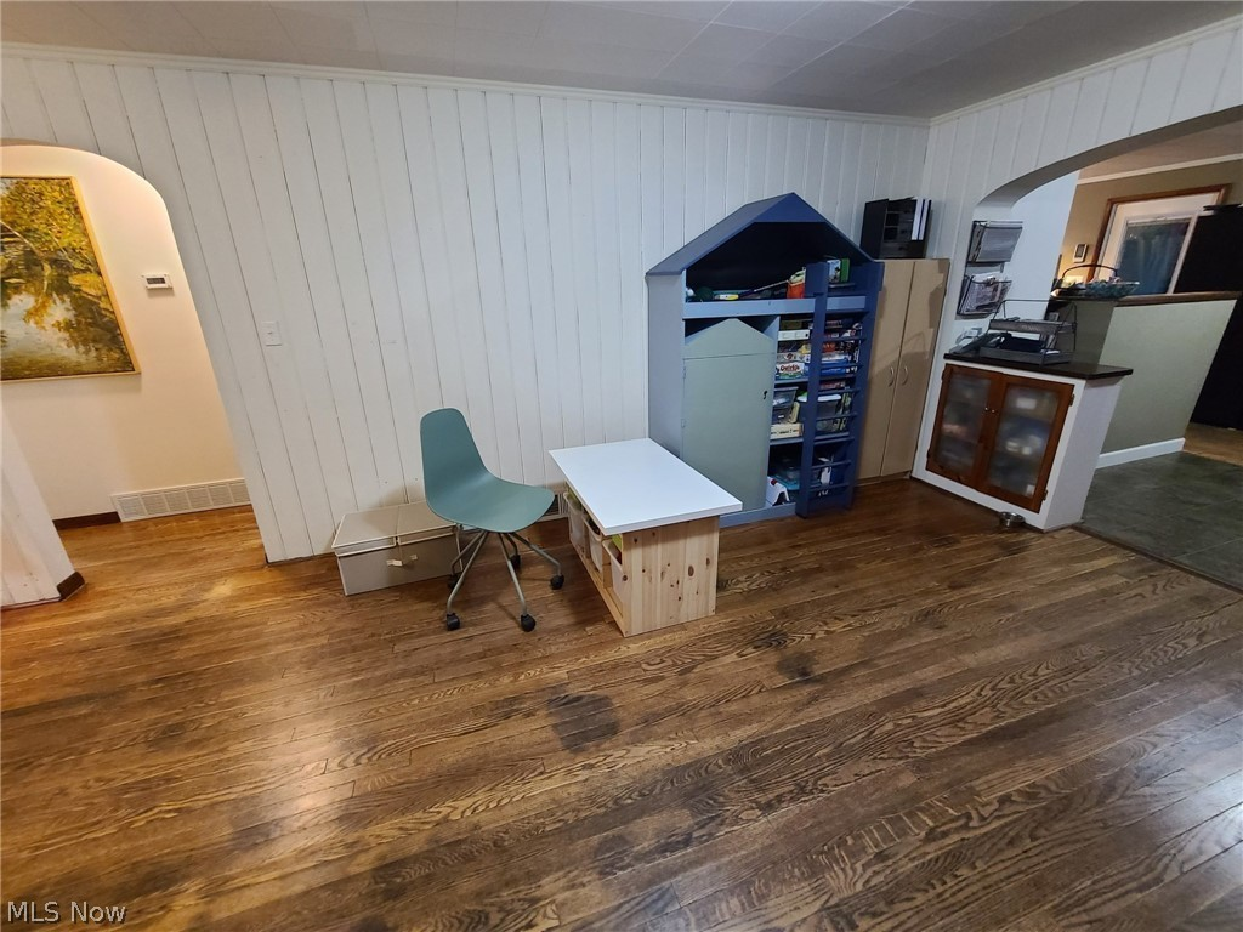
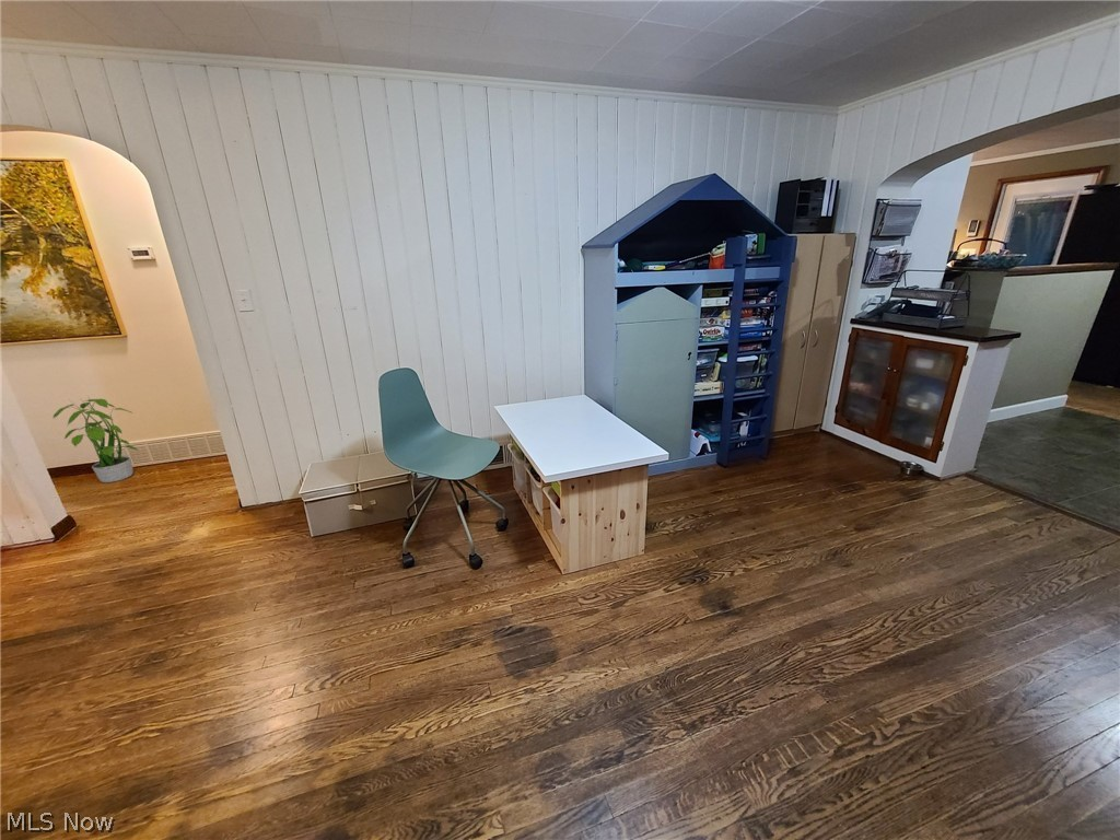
+ potted plant (94, 441)
